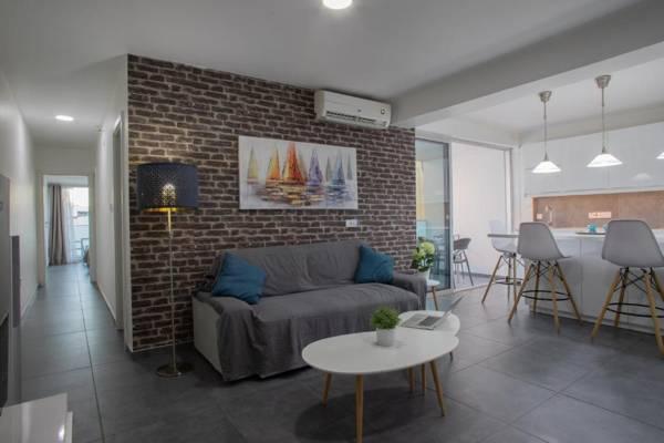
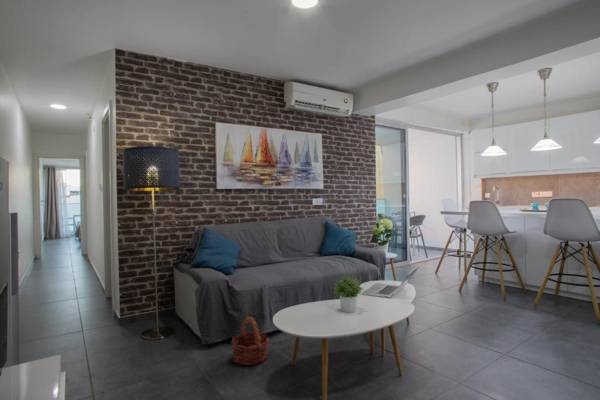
+ basket (250, 337)
